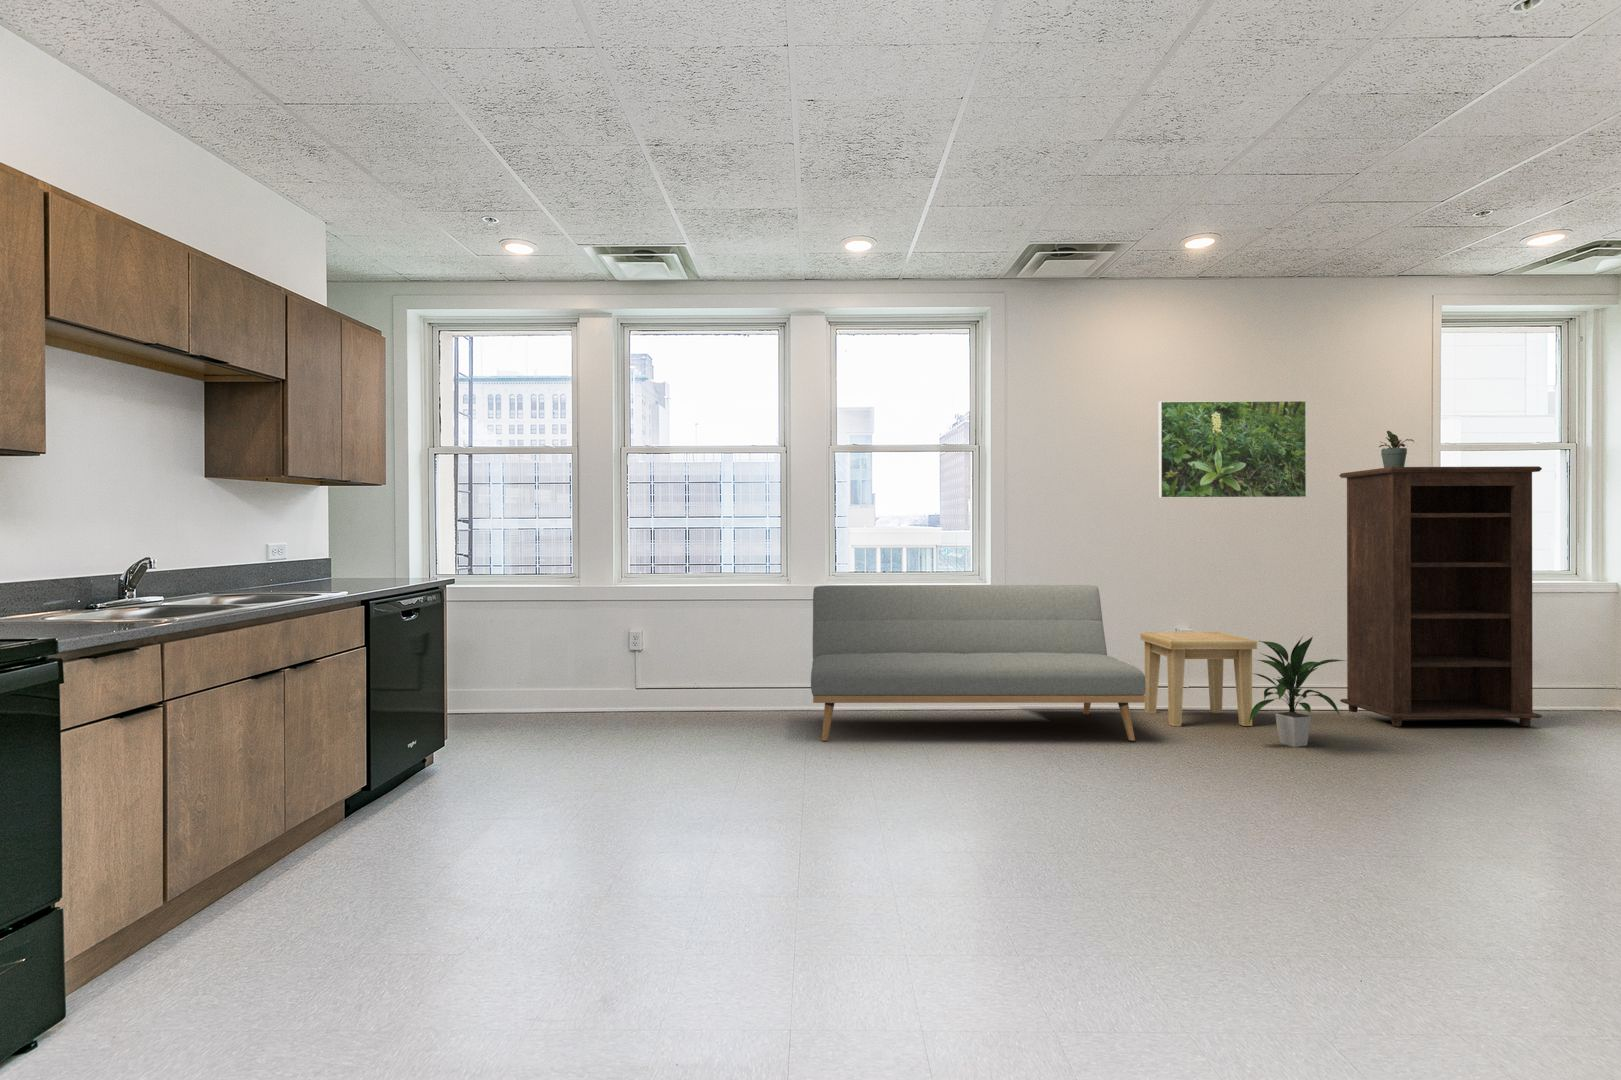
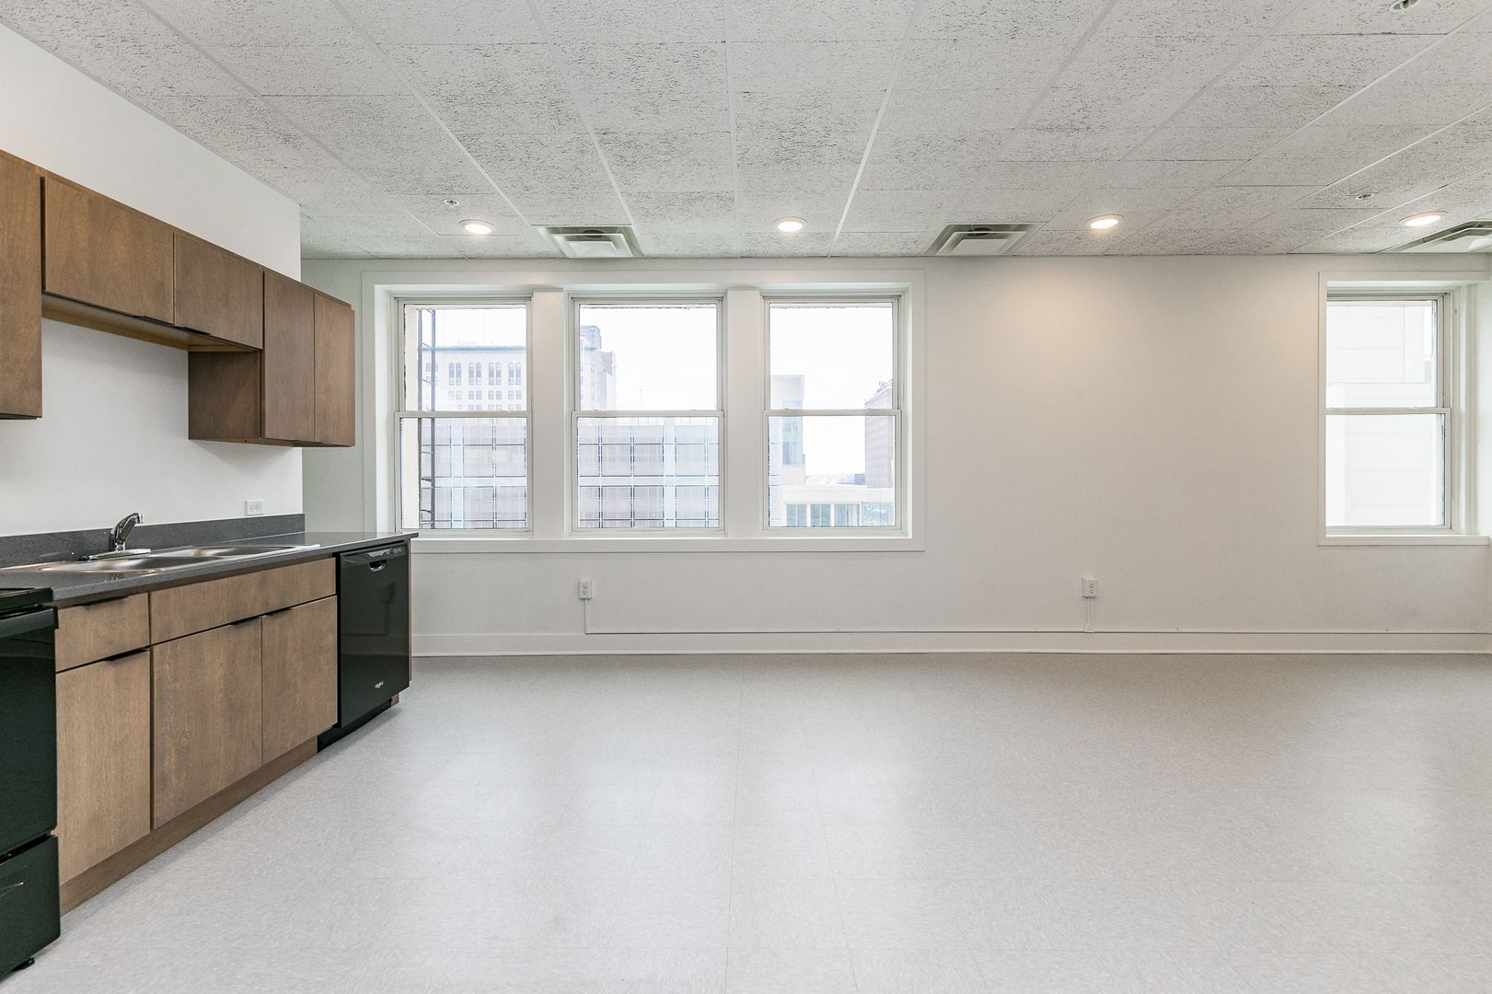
- side table (1208, 677)
- bookshelf (1435, 594)
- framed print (1232, 450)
- potted plant (1394, 450)
- indoor plant (1288, 688)
- sofa (965, 656)
